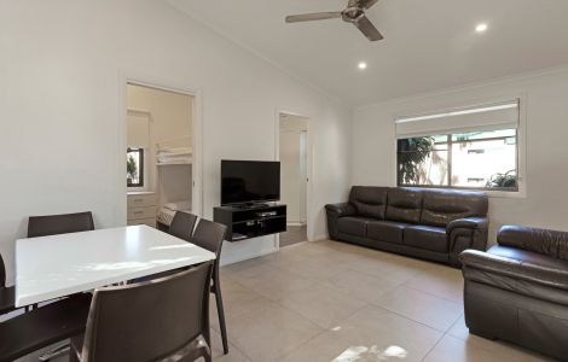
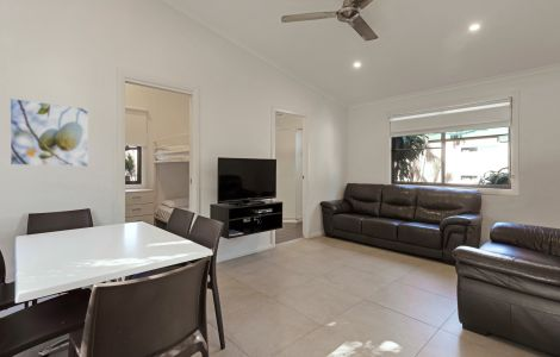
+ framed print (51, 134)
